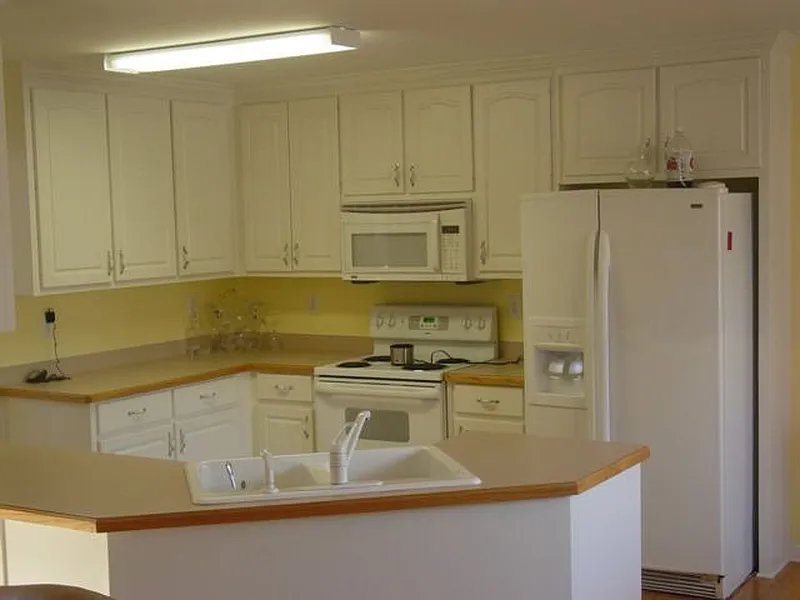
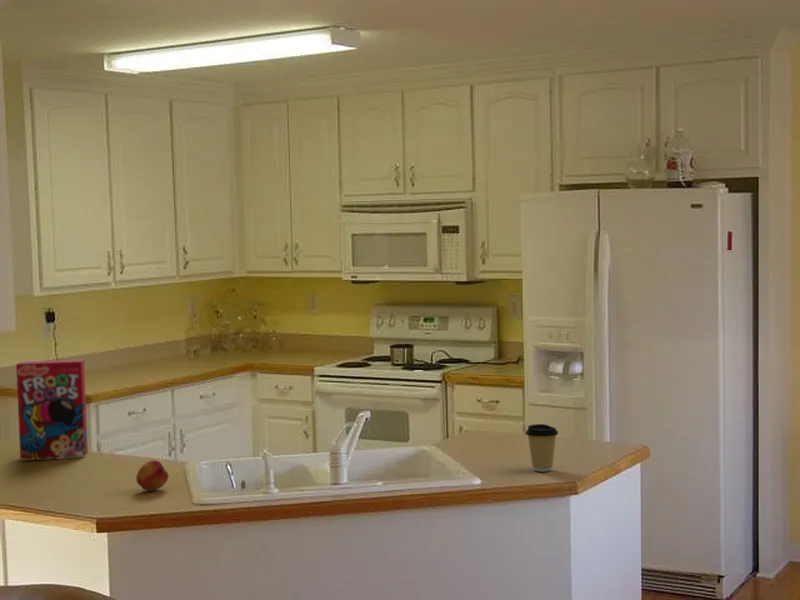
+ cereal box (52, 409)
+ fruit (151, 475)
+ coffee cup (542, 448)
